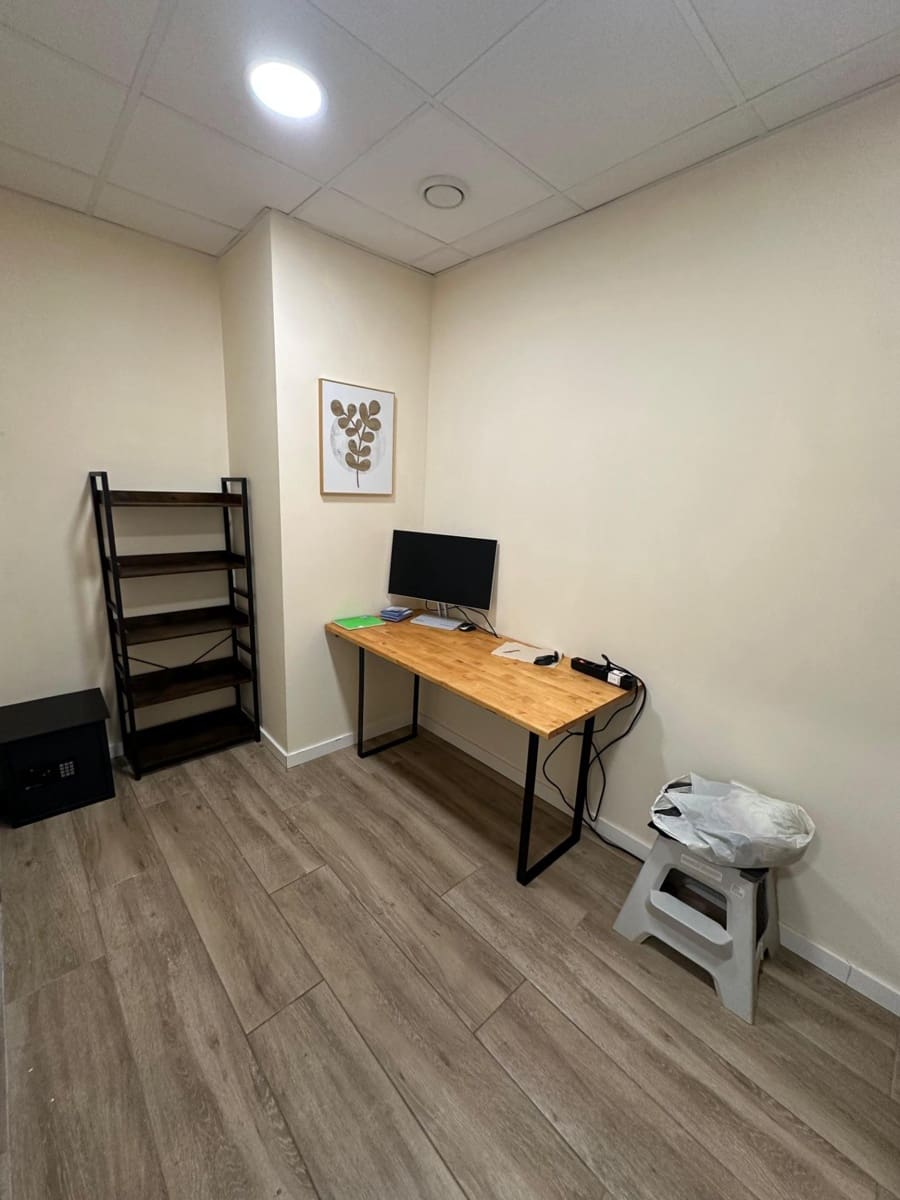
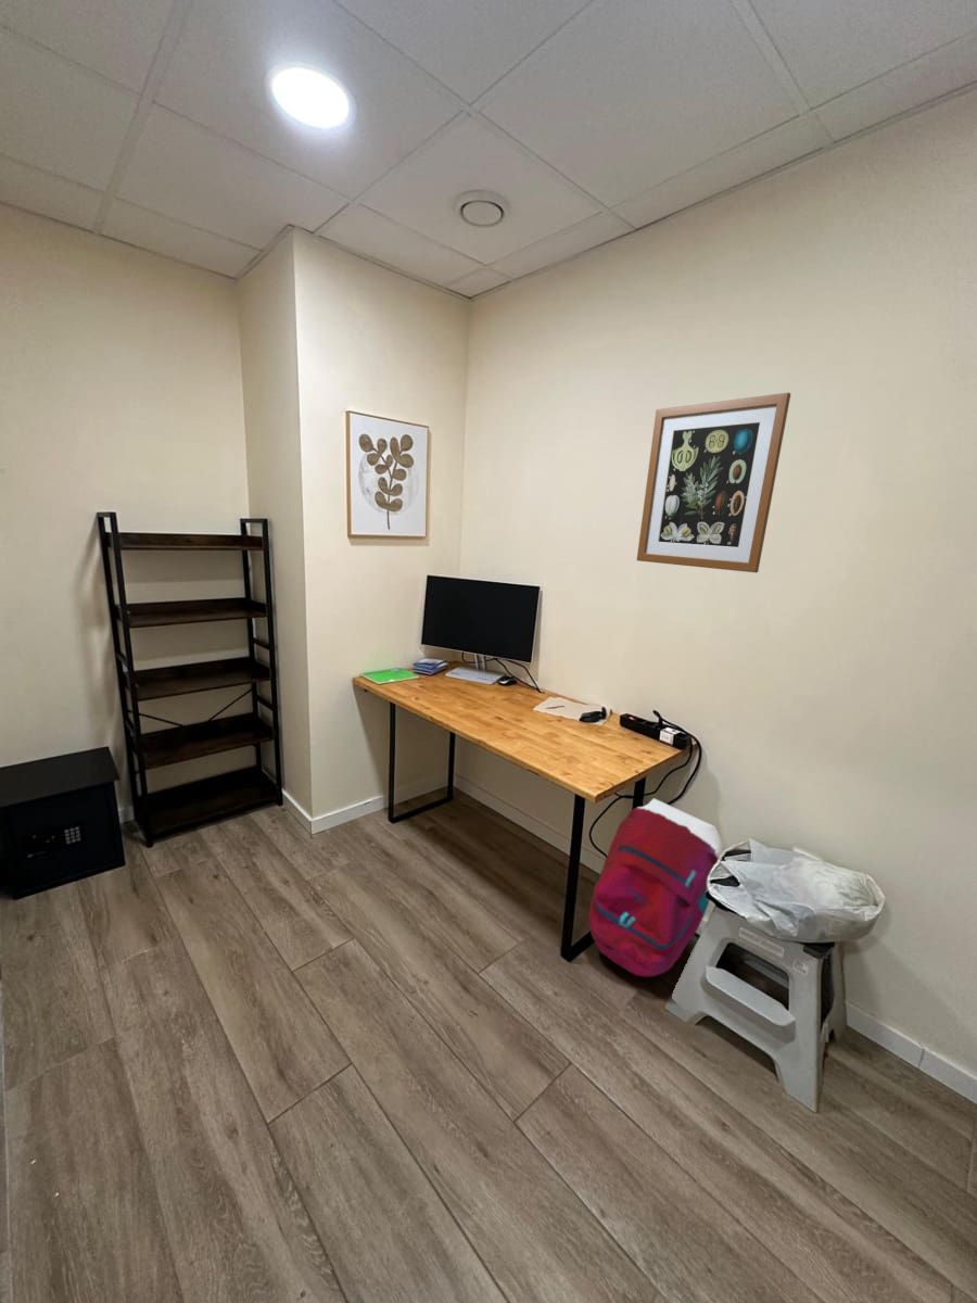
+ wall art (705, 486)
+ backpack (646, 890)
